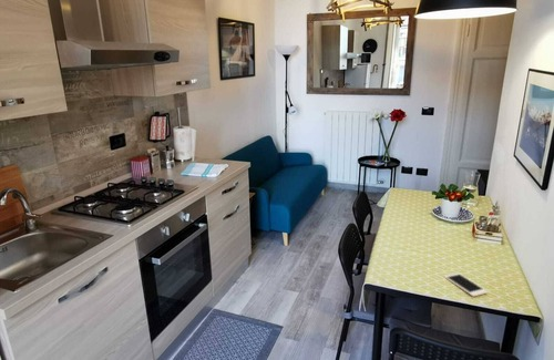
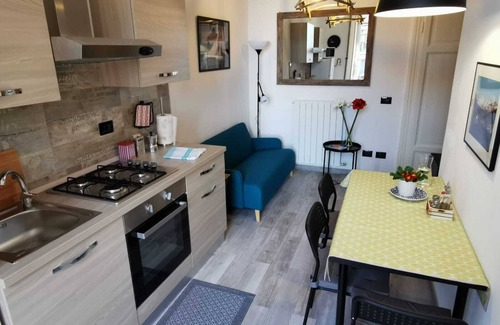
- cell phone (464, 284)
